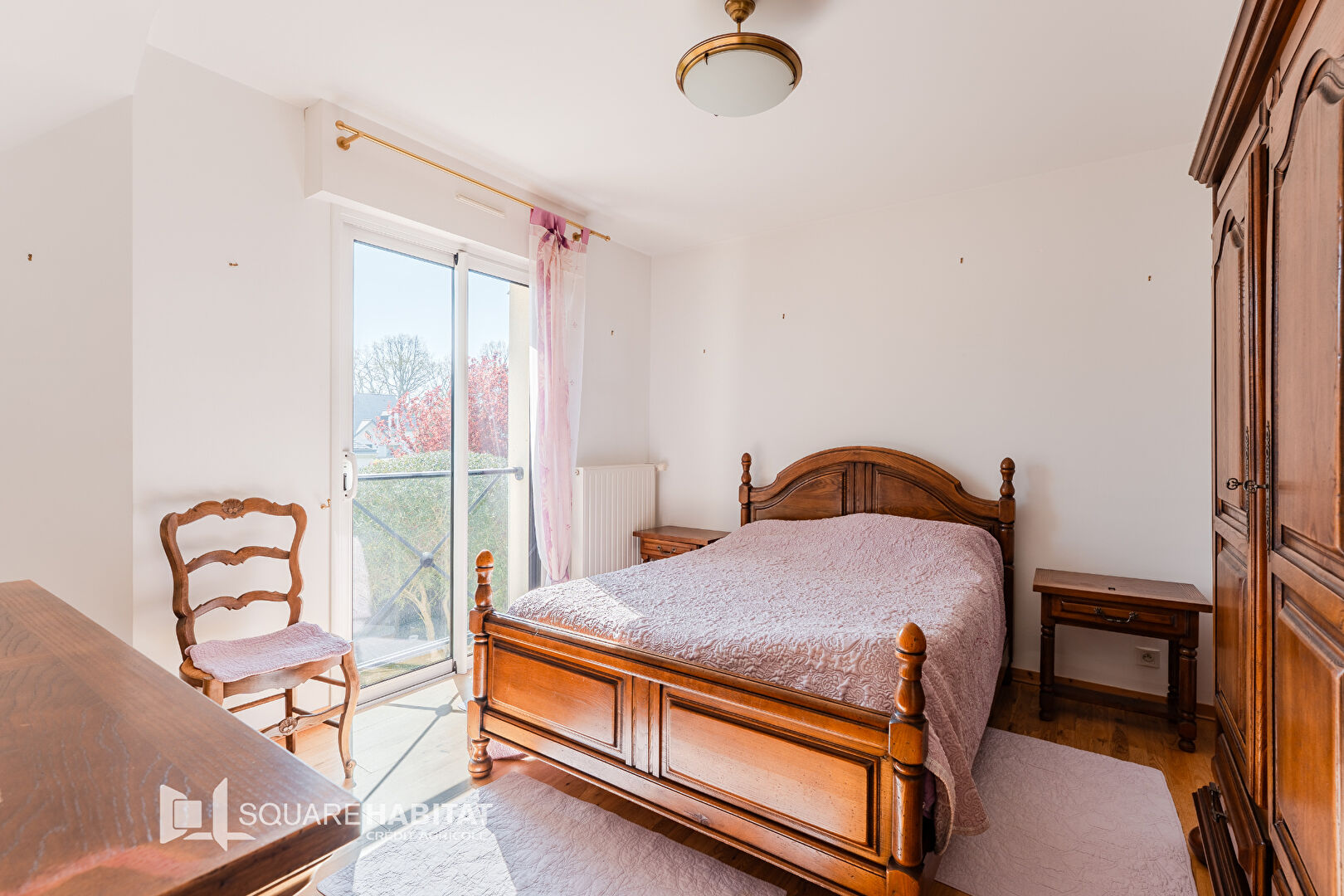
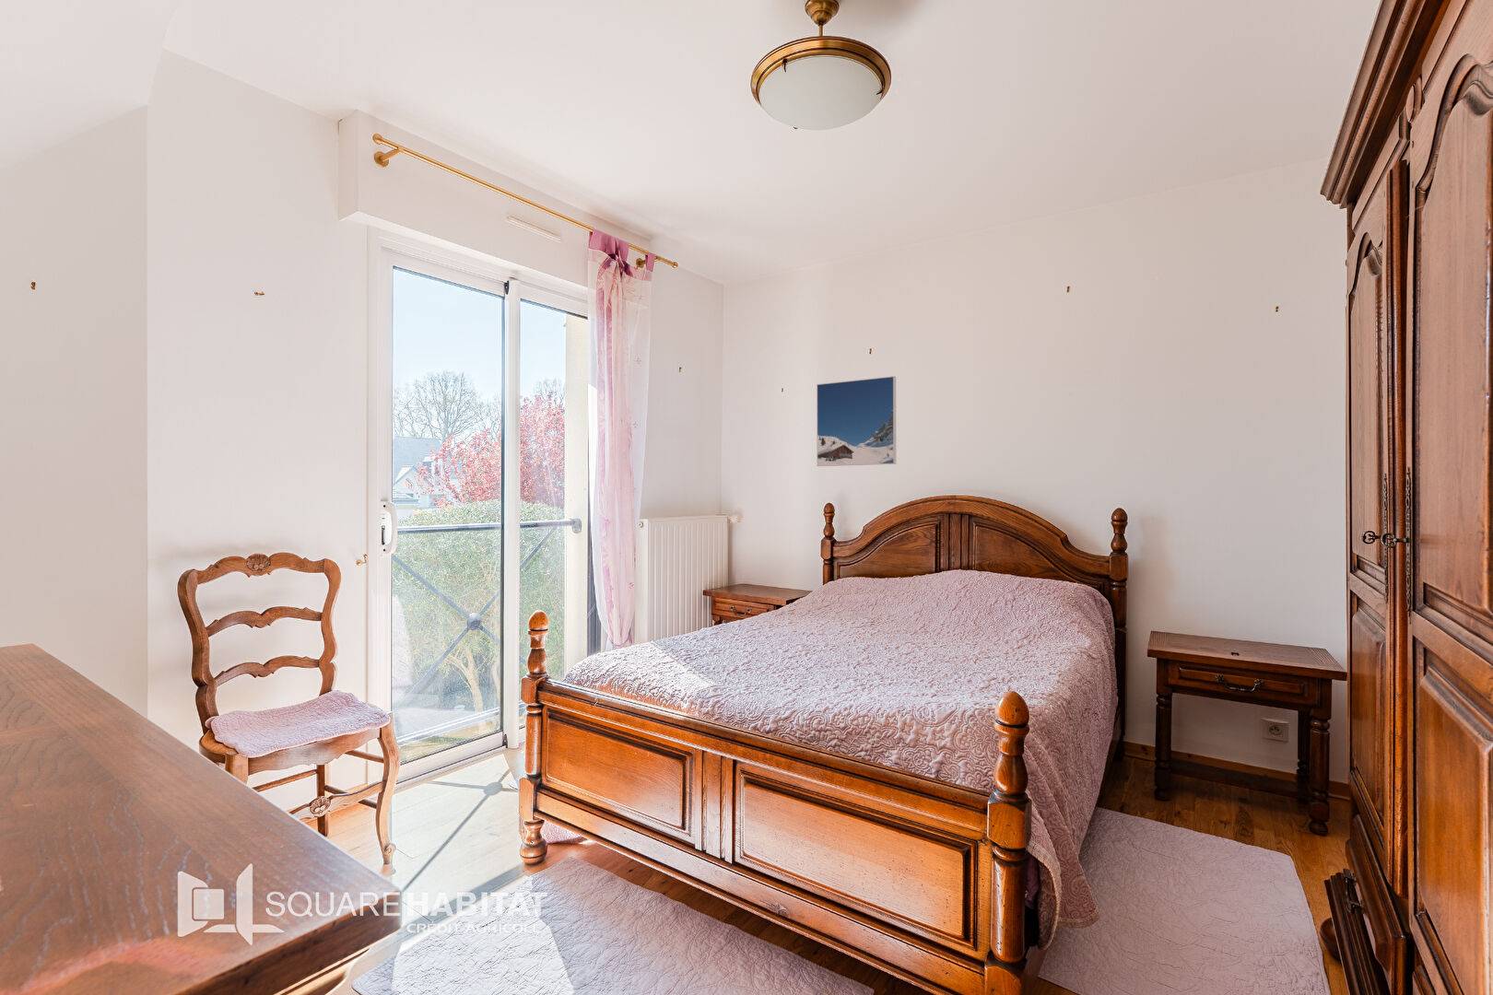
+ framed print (854, 423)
